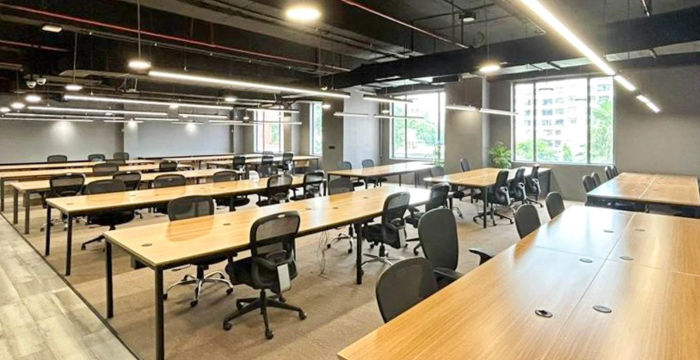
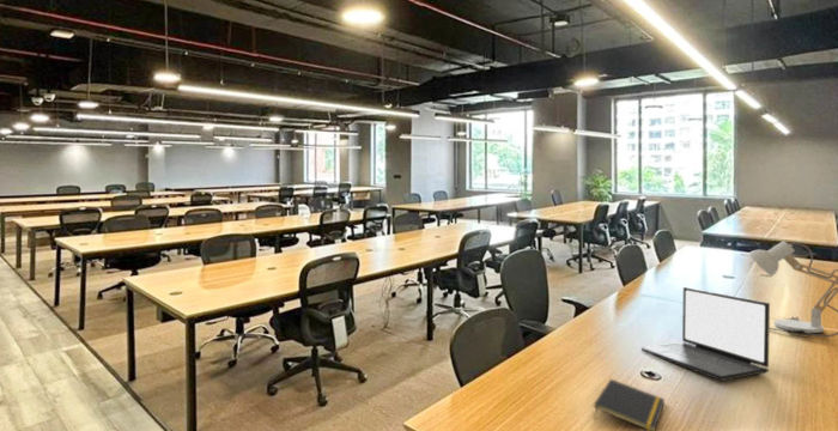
+ desk lamp (802, 272)
+ laptop (700, 328)
+ notepad (630, 402)
